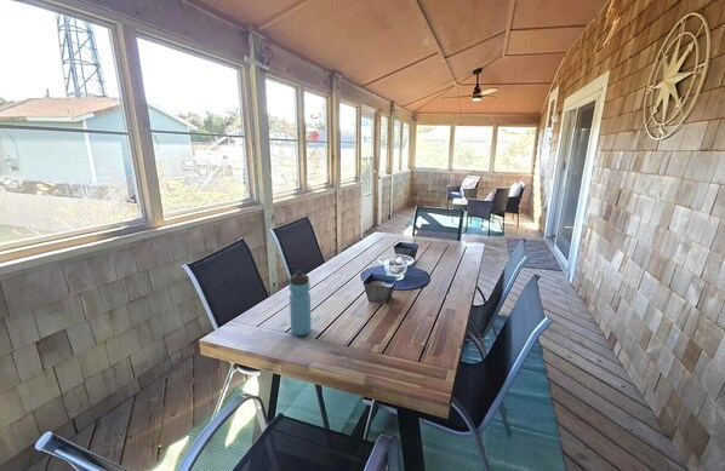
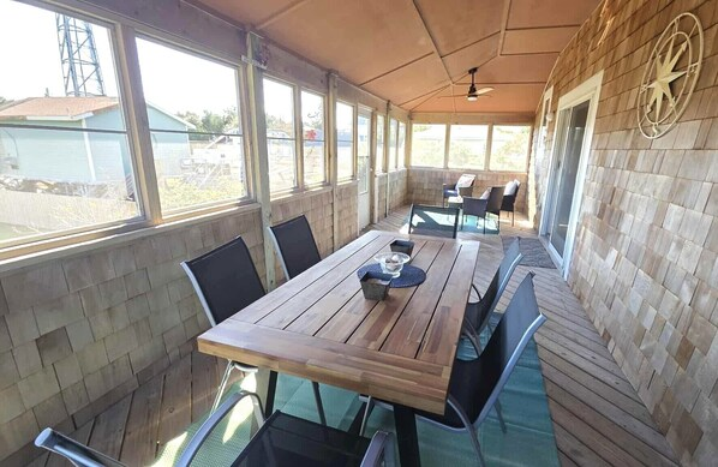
- water bottle (299, 301)
